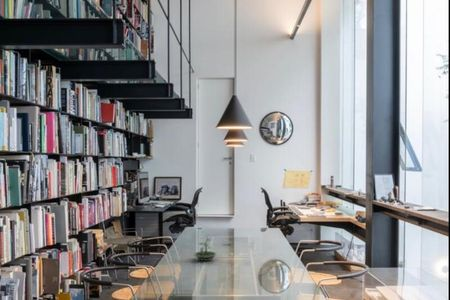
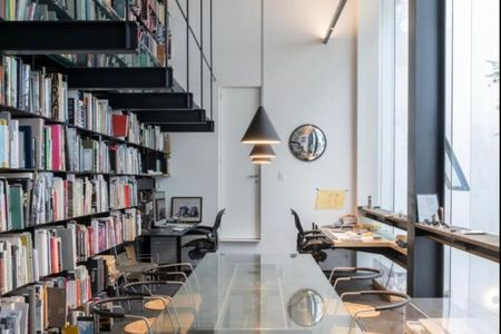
- terrarium (206, 240)
